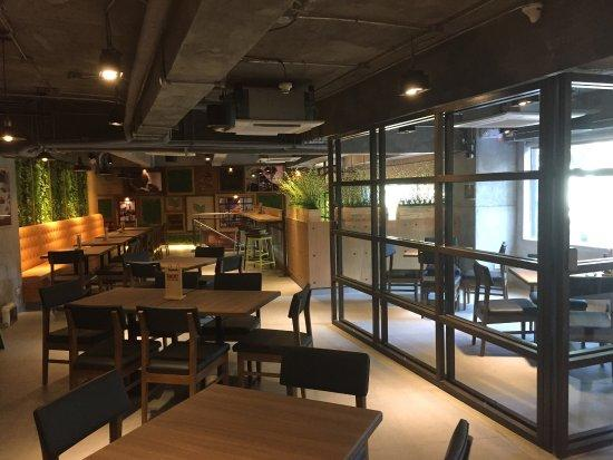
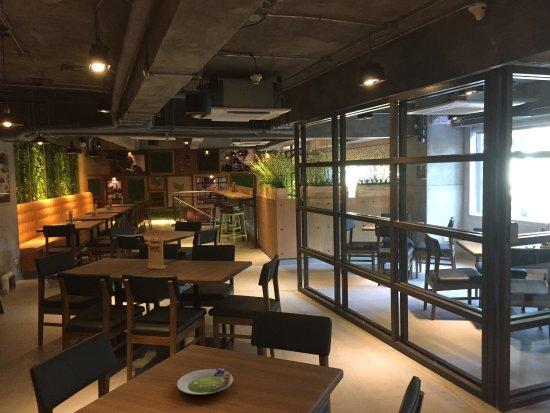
+ salad plate (205, 382)
